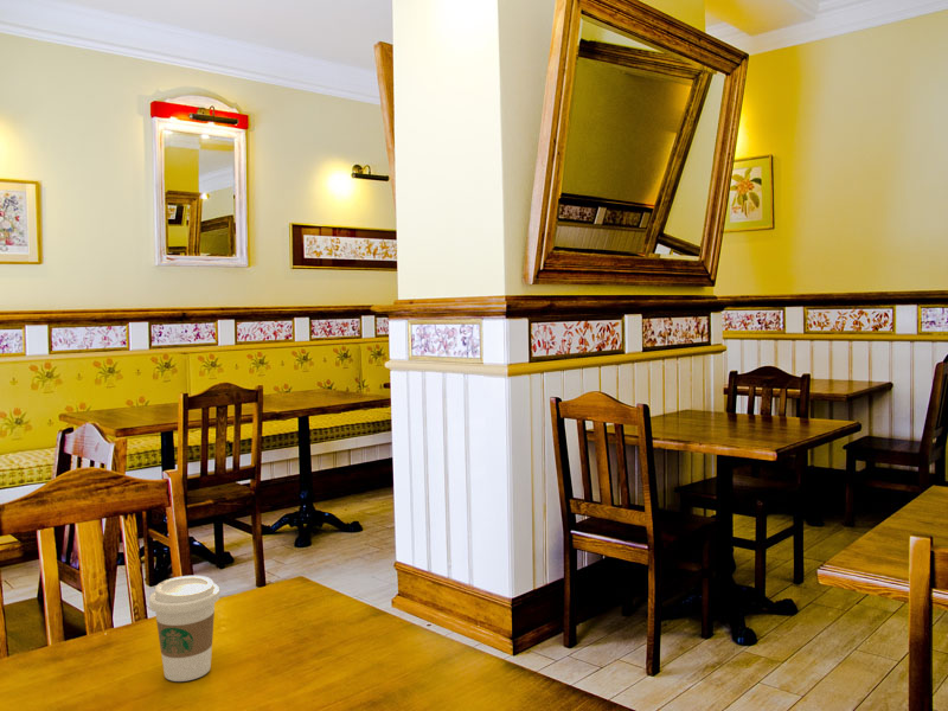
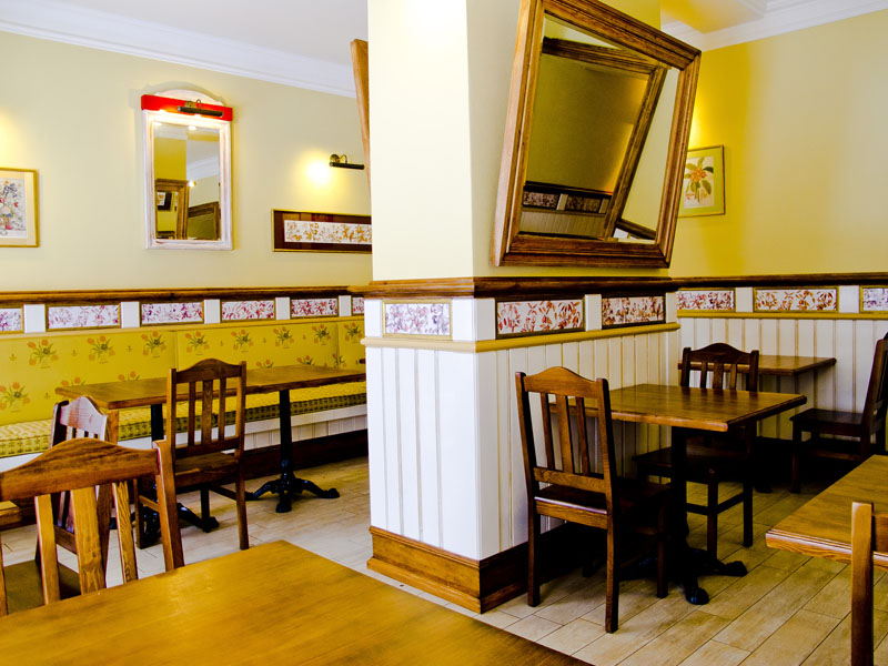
- coffee cup (186, 627)
